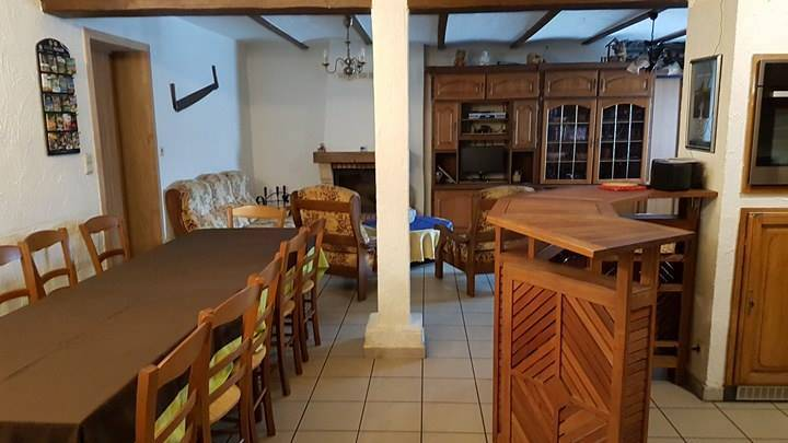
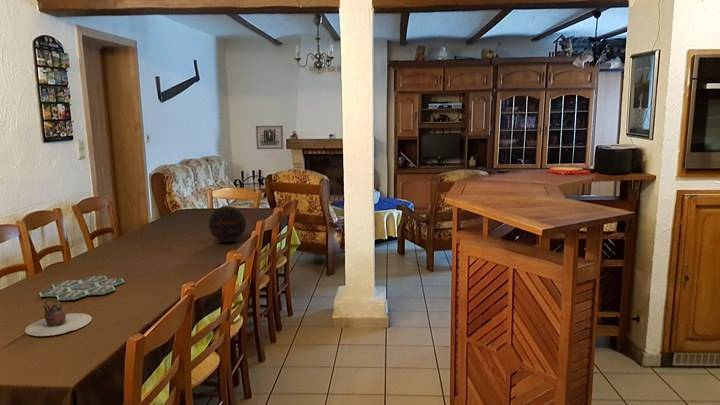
+ teapot (58, 311)
+ board game (83, 286)
+ decorative orb (227, 223)
+ wall art (269, 137)
